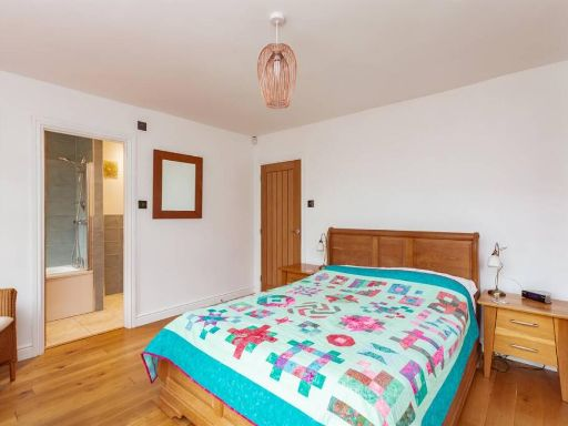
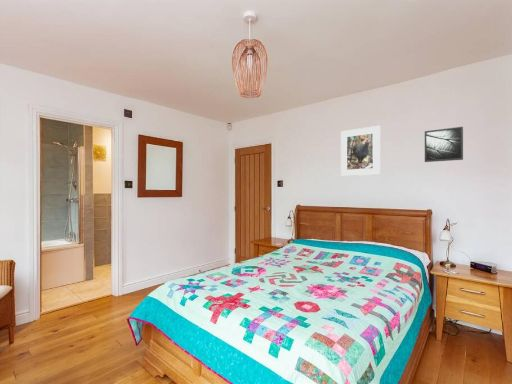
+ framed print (443, 145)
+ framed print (359, 152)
